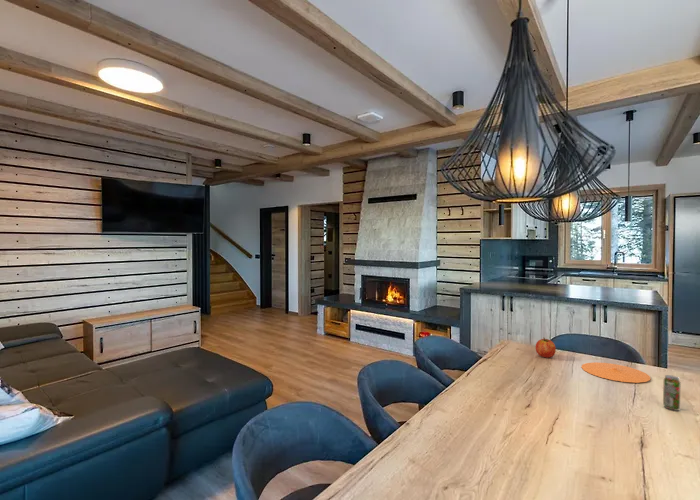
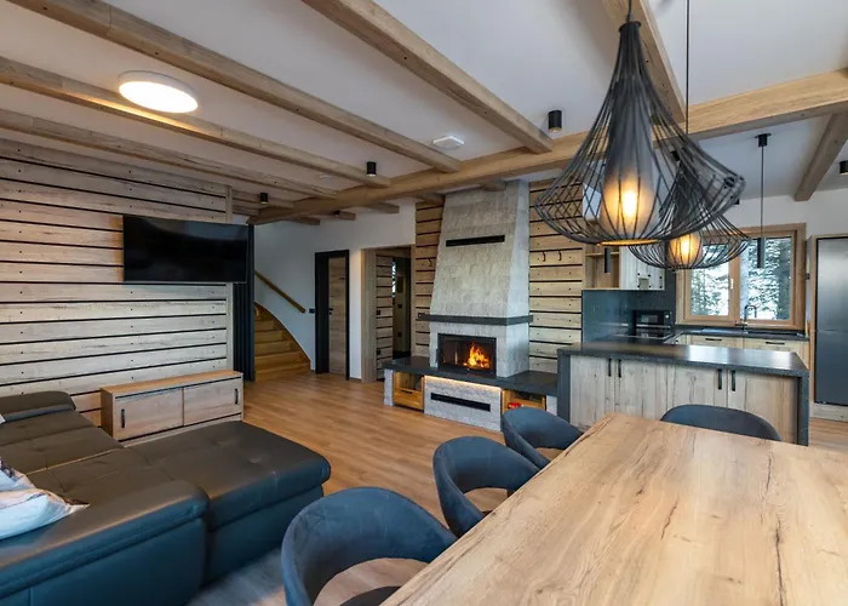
- plate (614, 369)
- fruit (545, 347)
- beverage can (671, 392)
